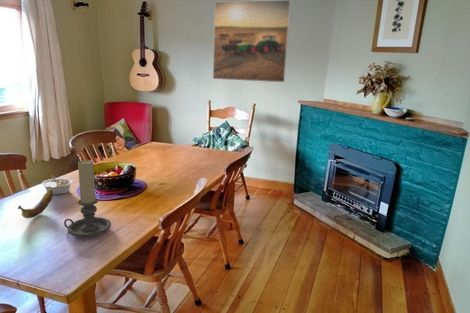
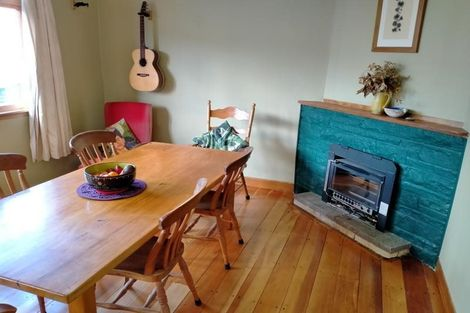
- banana (36, 205)
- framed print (249, 41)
- legume (56, 185)
- candle holder (84, 196)
